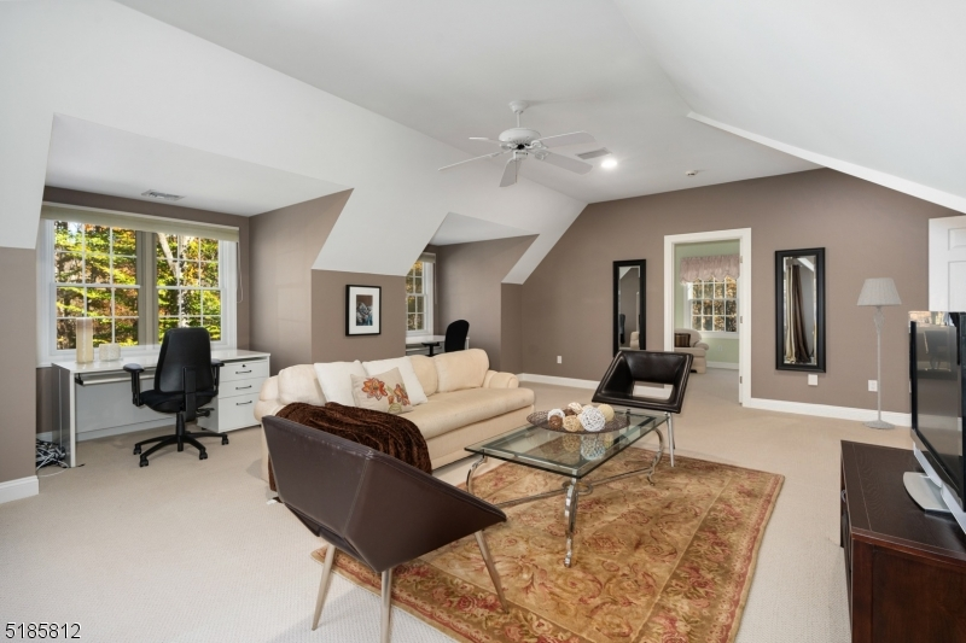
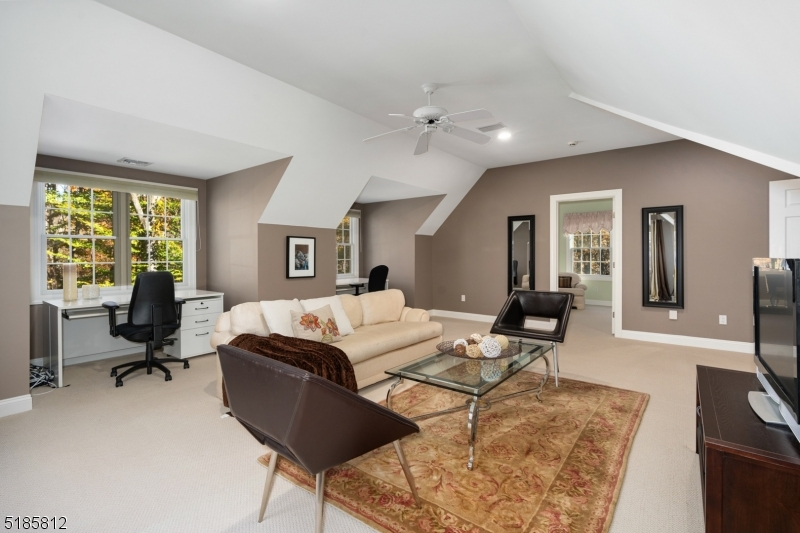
- floor lamp (879, 352)
